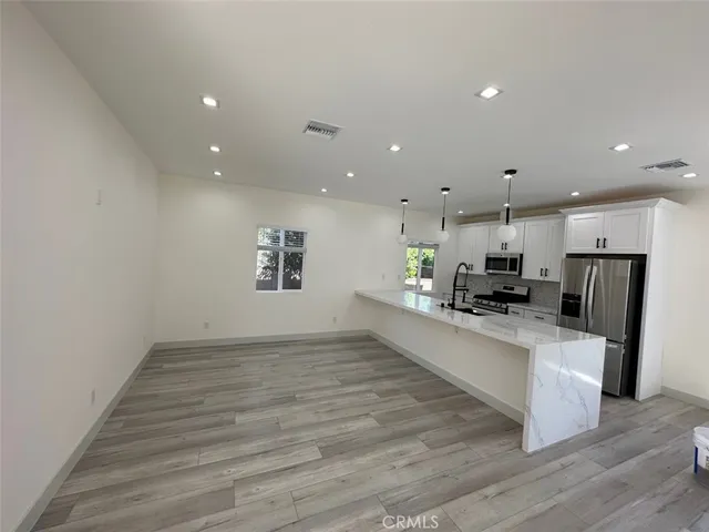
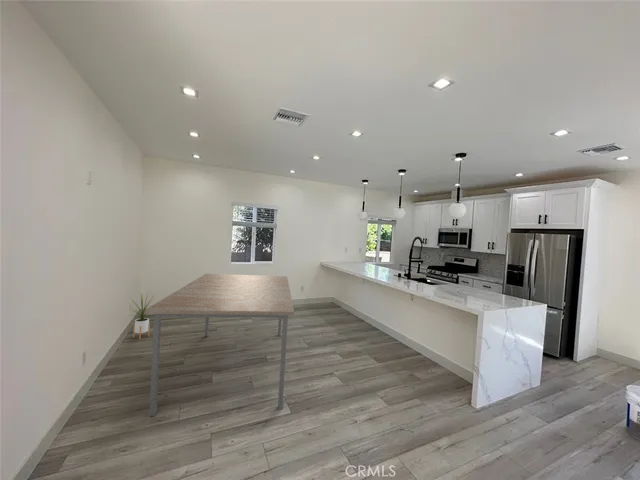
+ dining table (236, 316)
+ house plant (141, 314)
